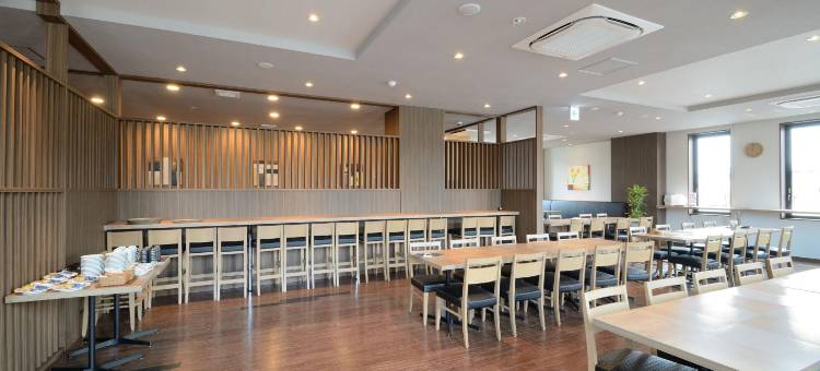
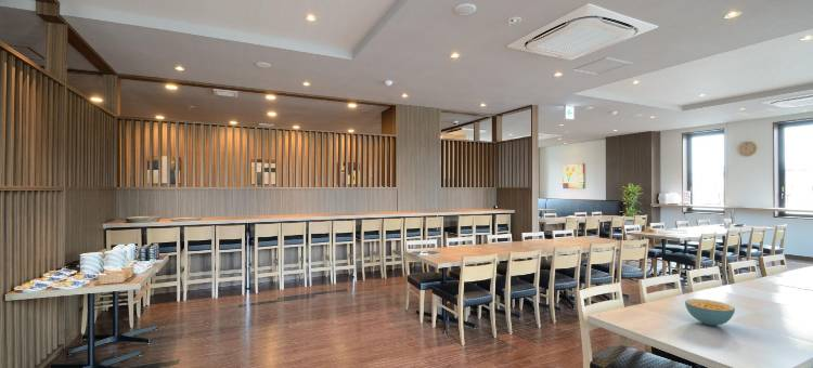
+ cereal bowl (709, 314)
